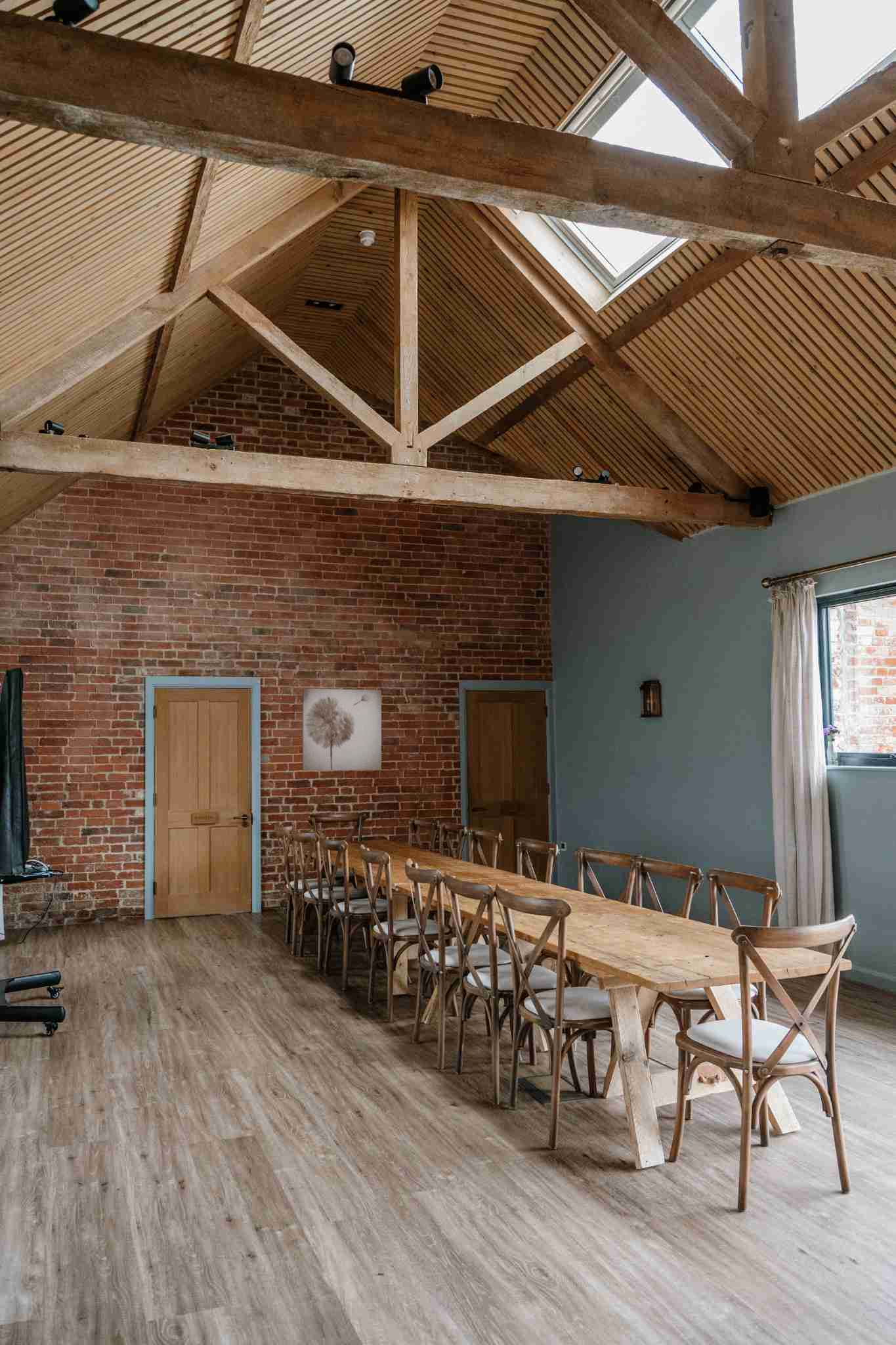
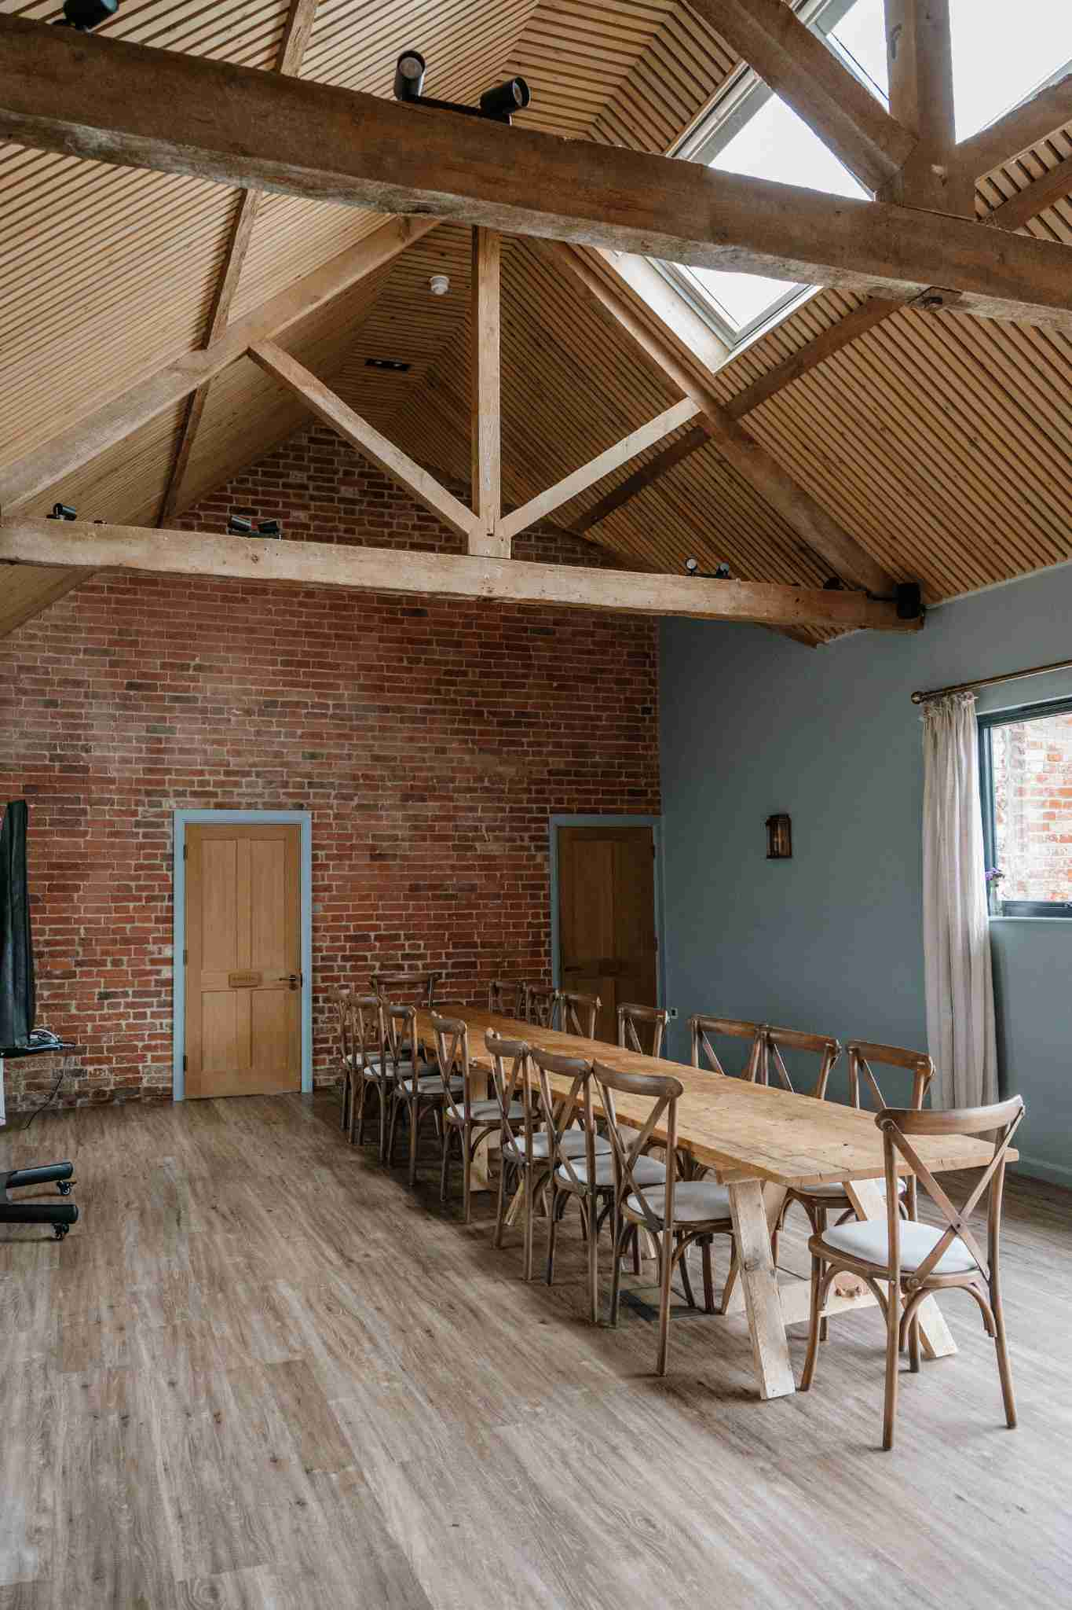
- wall art (342, 730)
